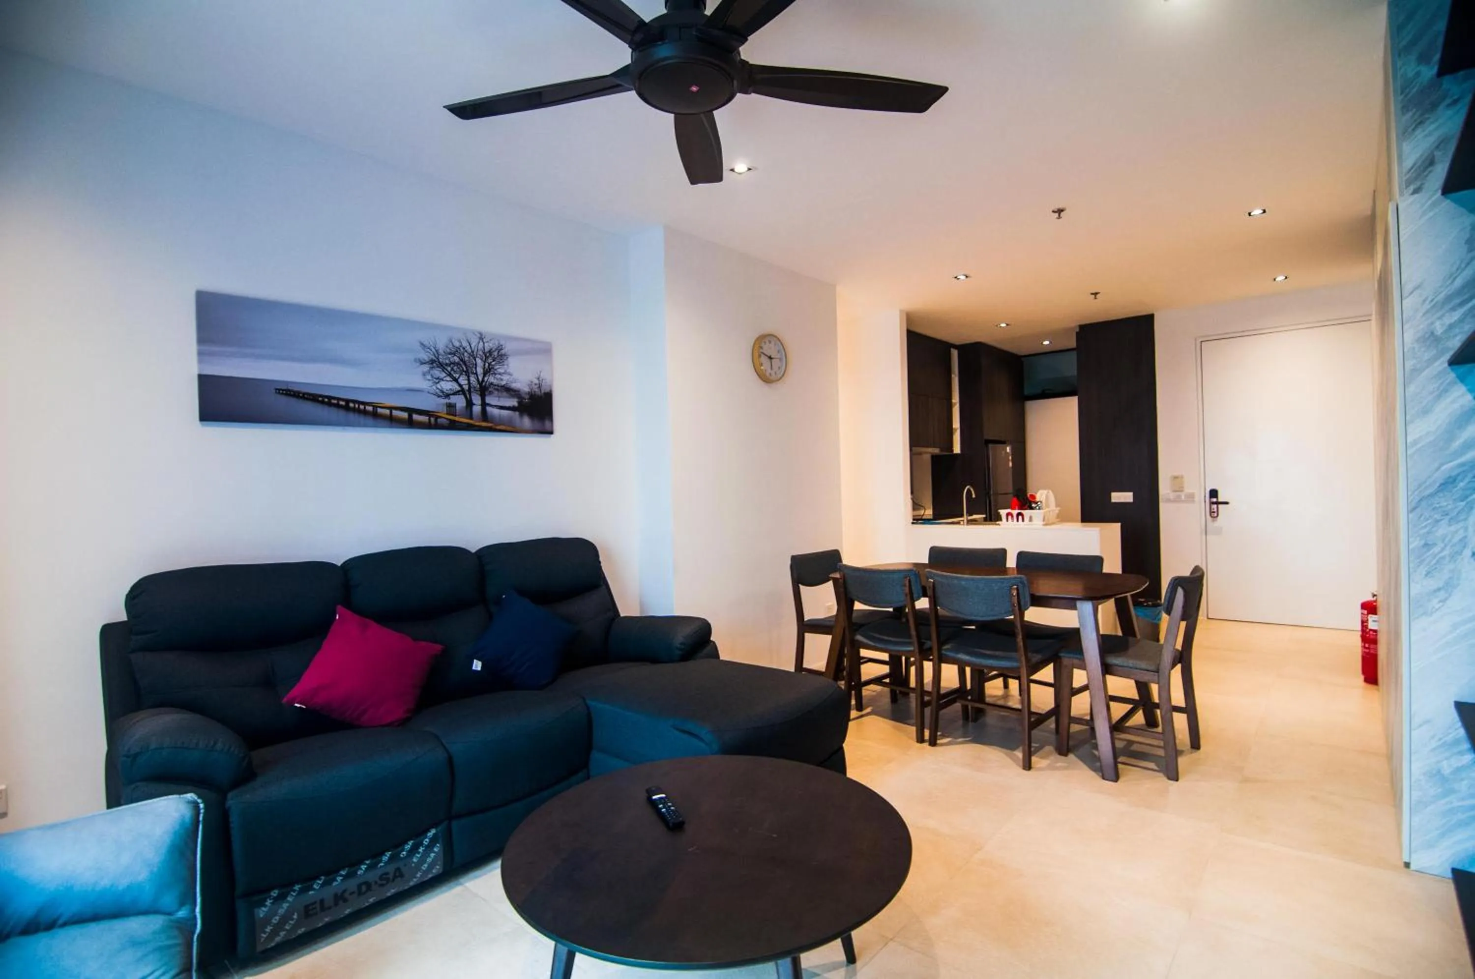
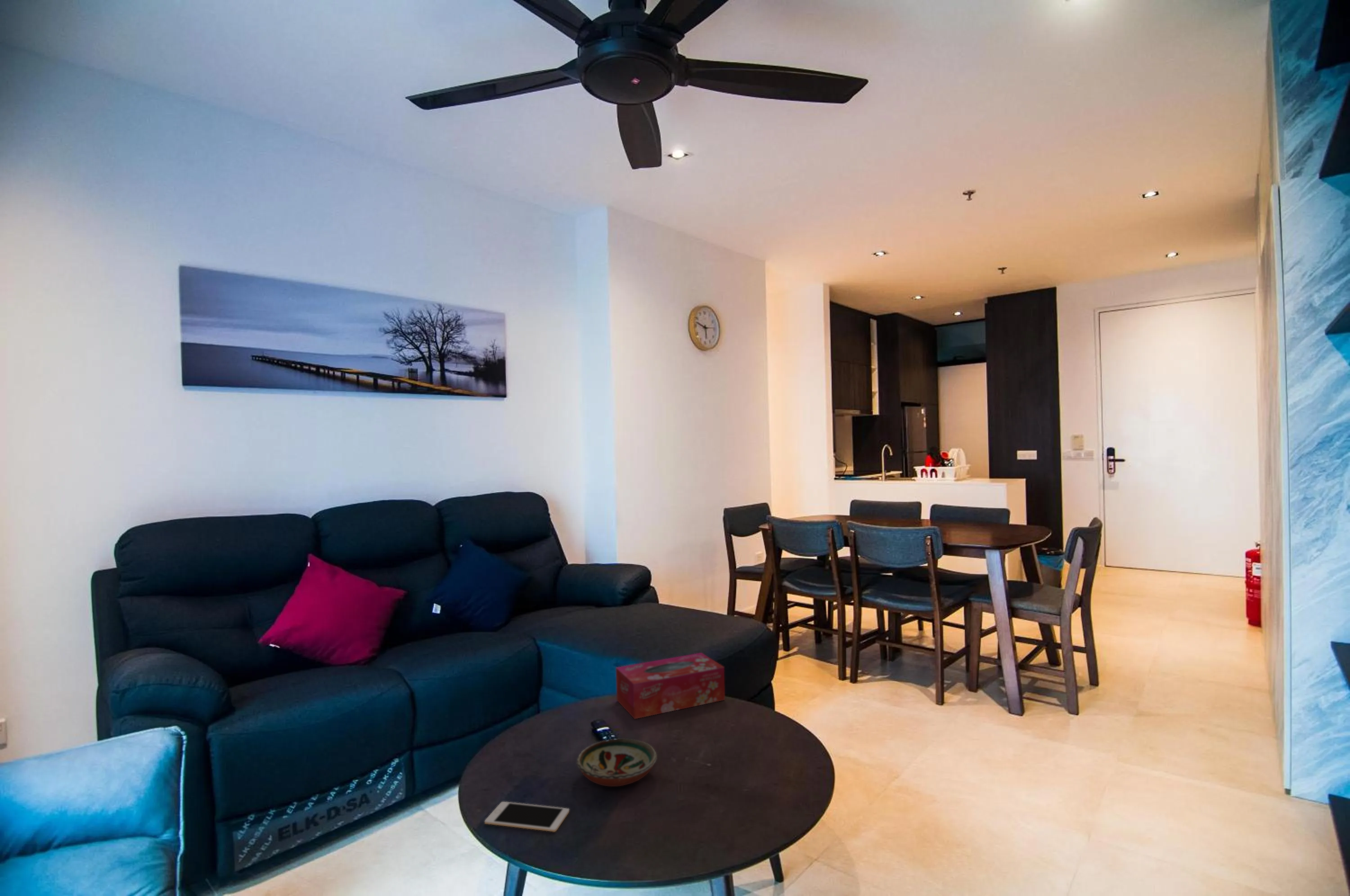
+ tissue box (670, 683)
+ decorative bowl (617, 766)
+ cell phone (527, 816)
